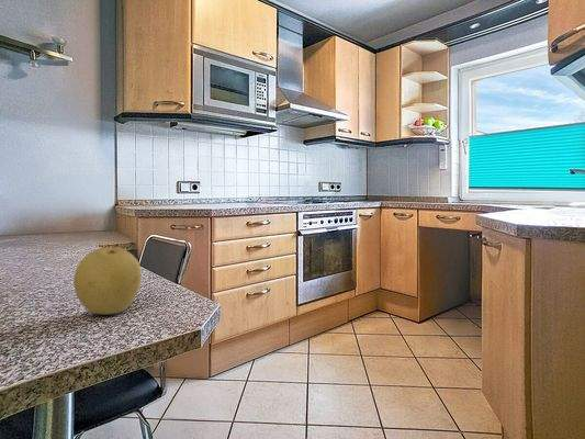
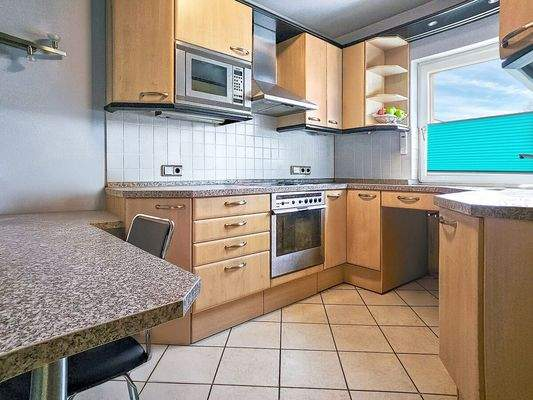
- fruit (109, 280)
